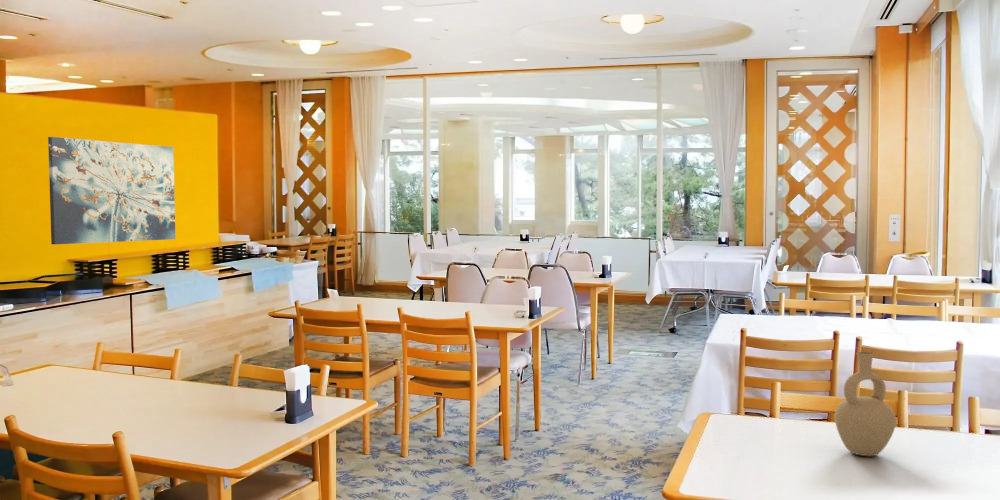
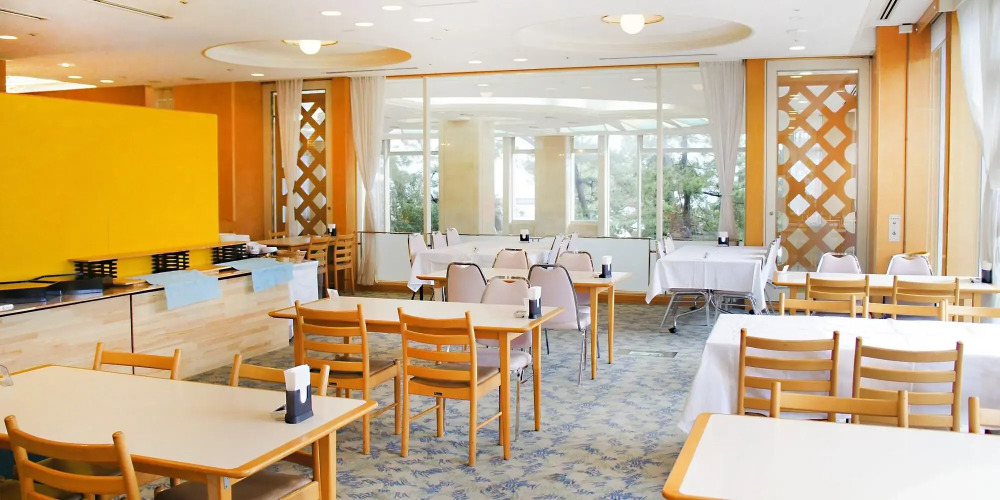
- vase (865, 403)
- wall art (116, 192)
